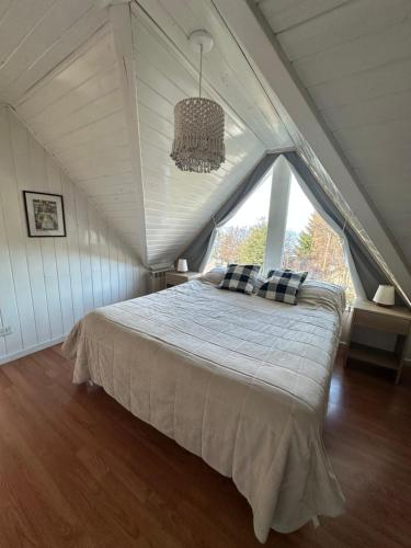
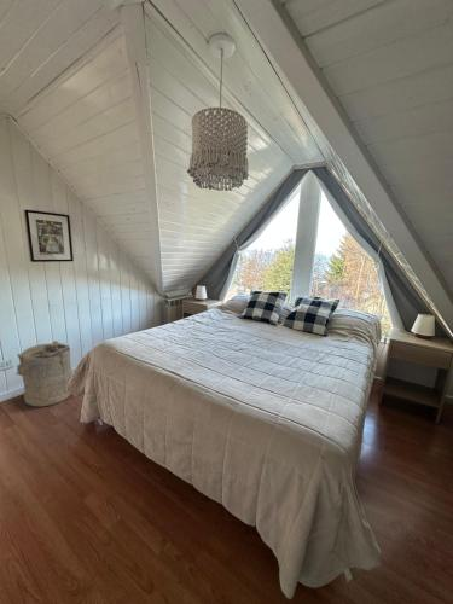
+ laundry hamper (45, 371)
